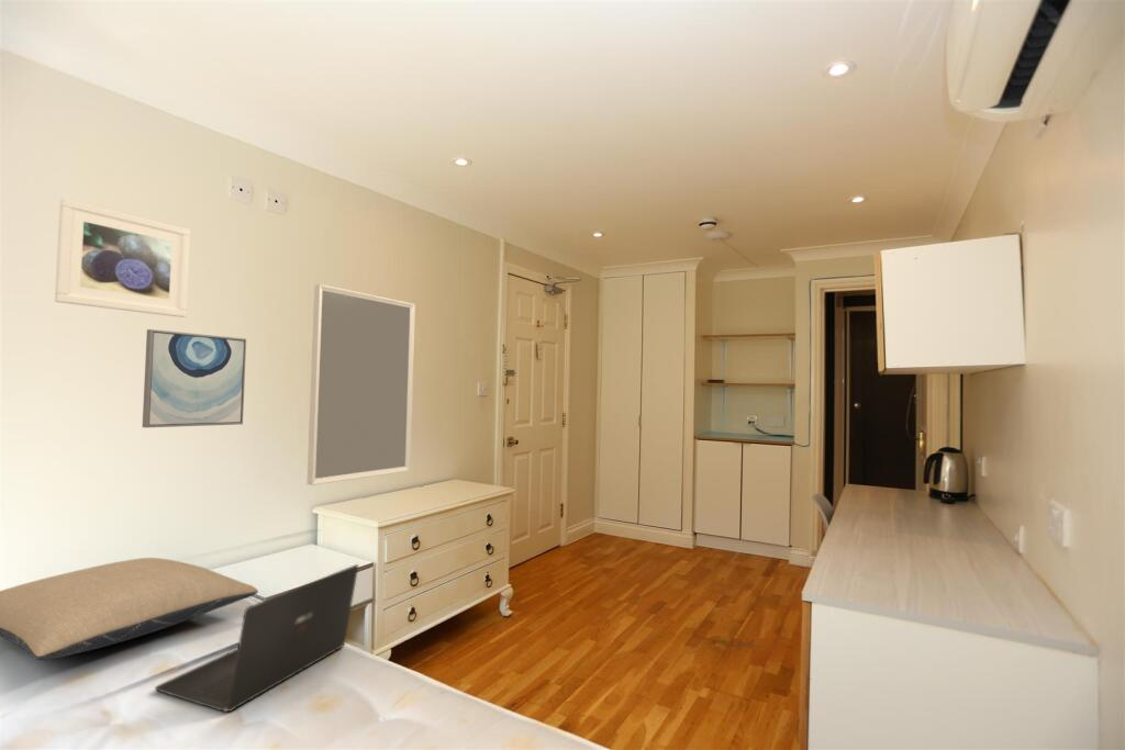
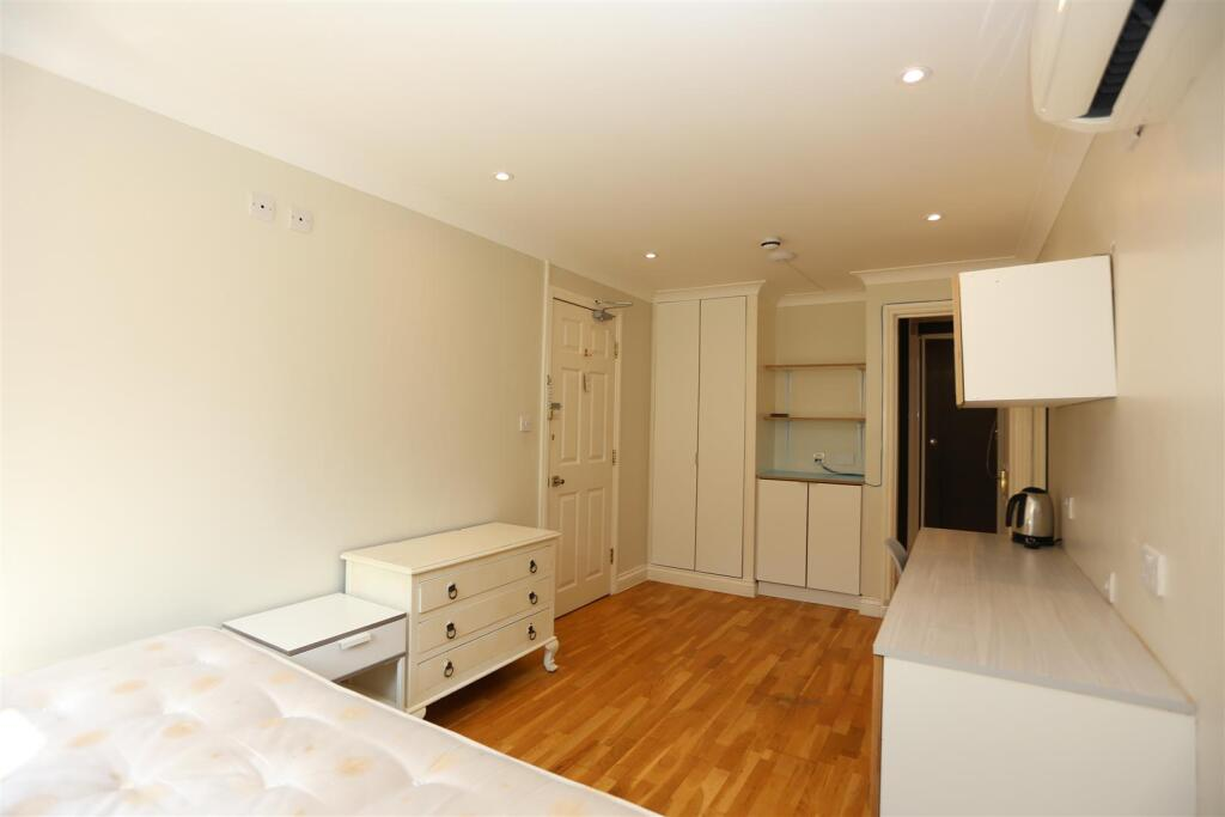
- pillow (112, 600)
- home mirror (366, 385)
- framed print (127, 262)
- laptop (265, 622)
- wall art (198, 380)
